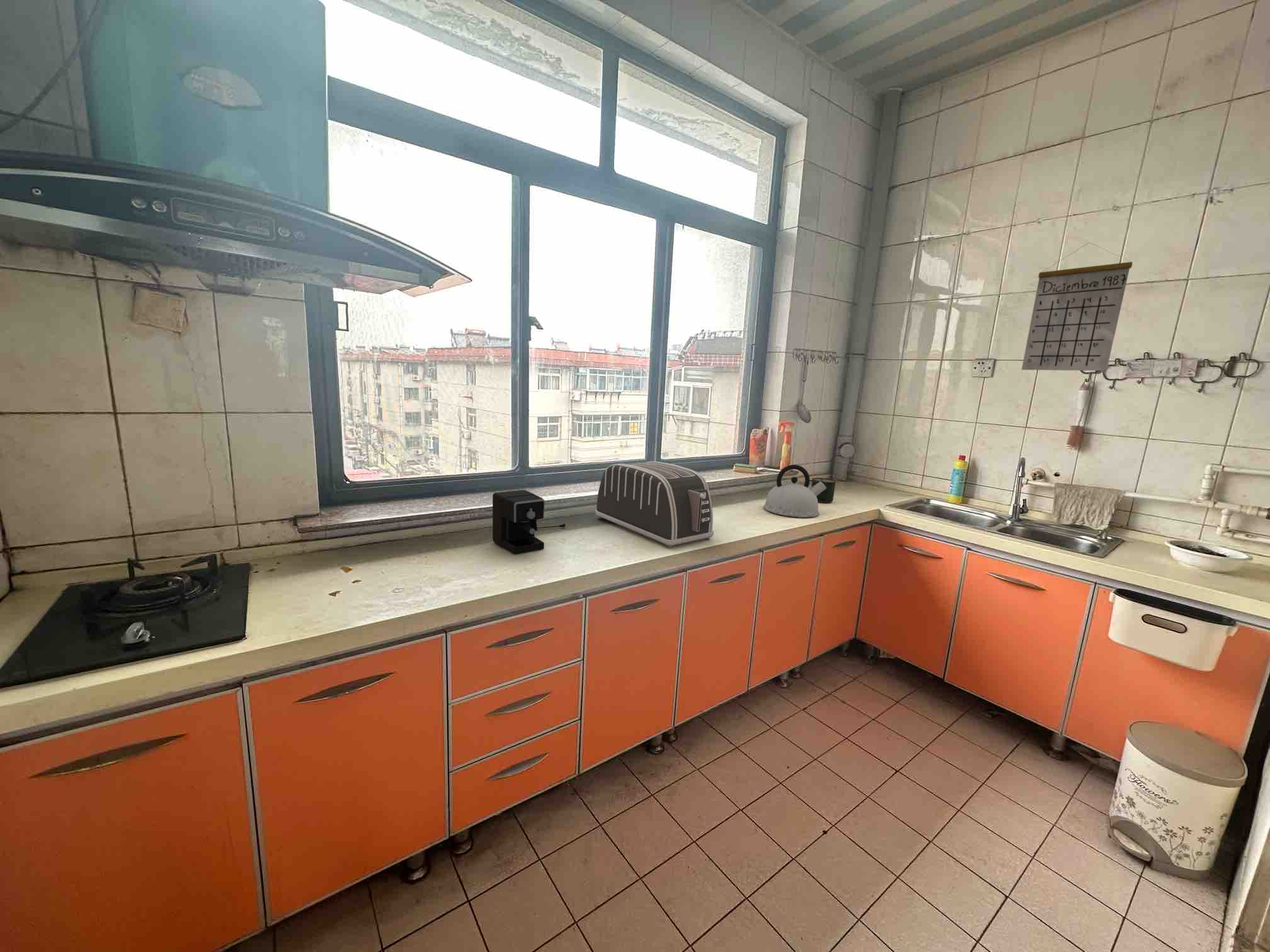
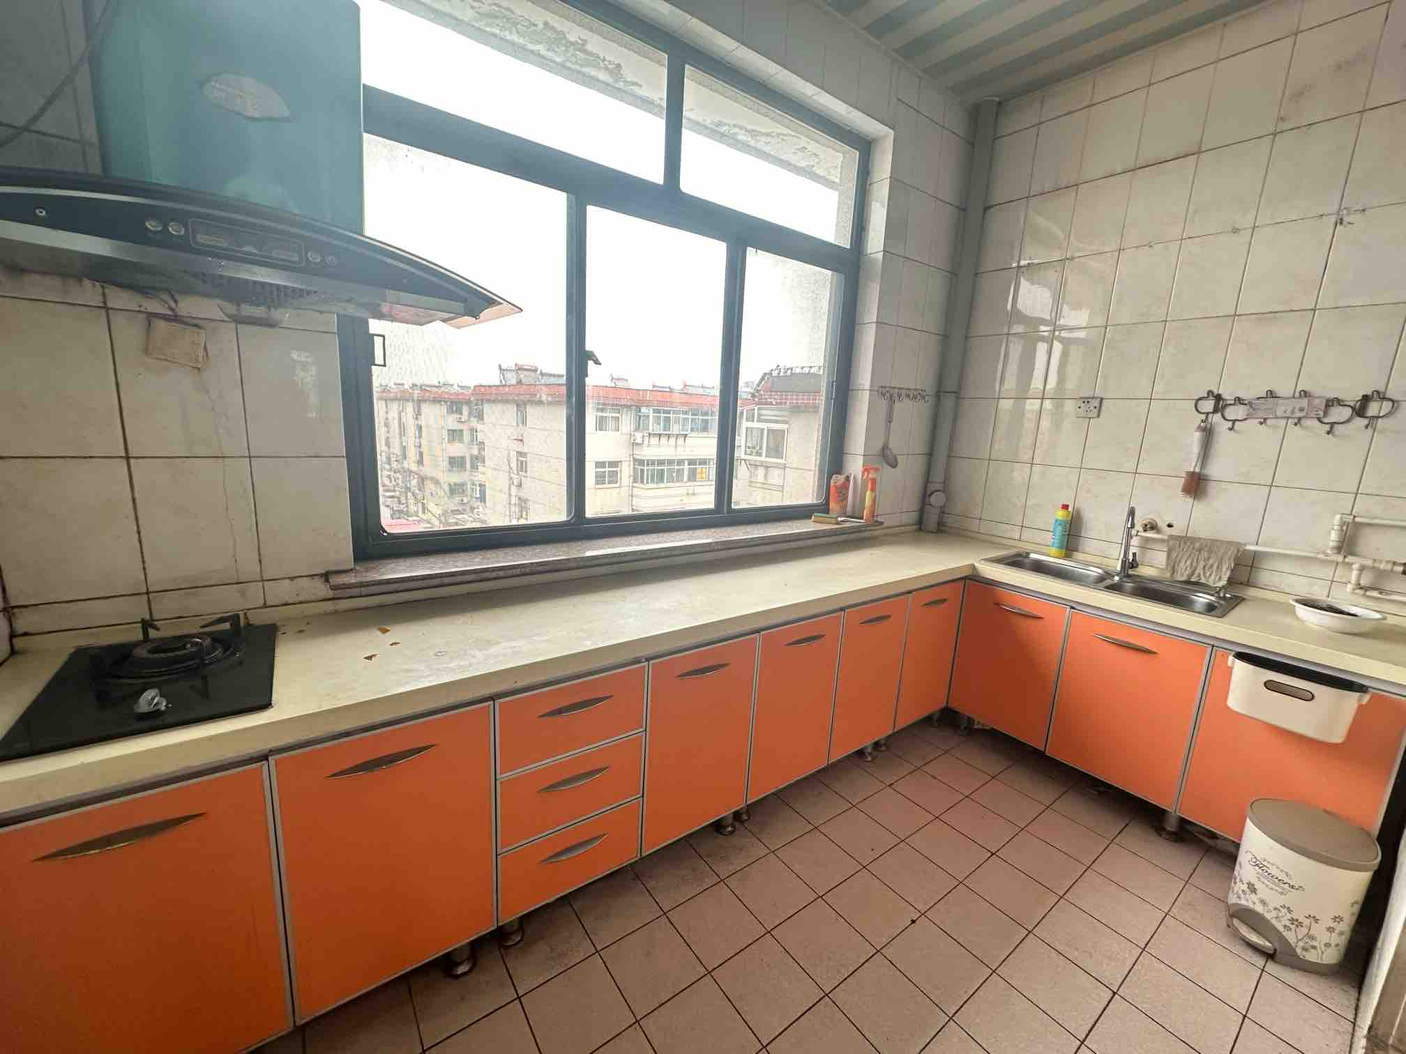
- mug (821, 492)
- calendar (1075, 307)
- toaster (655, 497)
- kettle (796, 488)
- coffee maker (542, 516)
